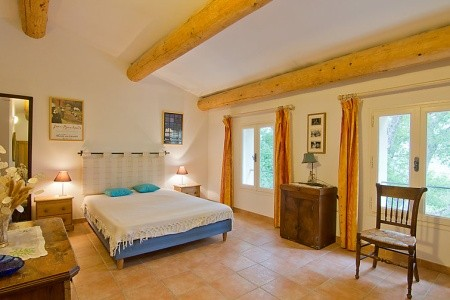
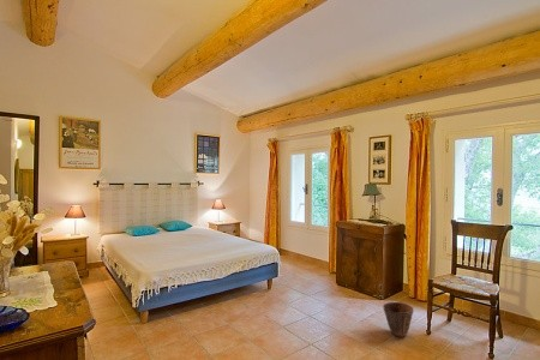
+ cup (397, 319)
